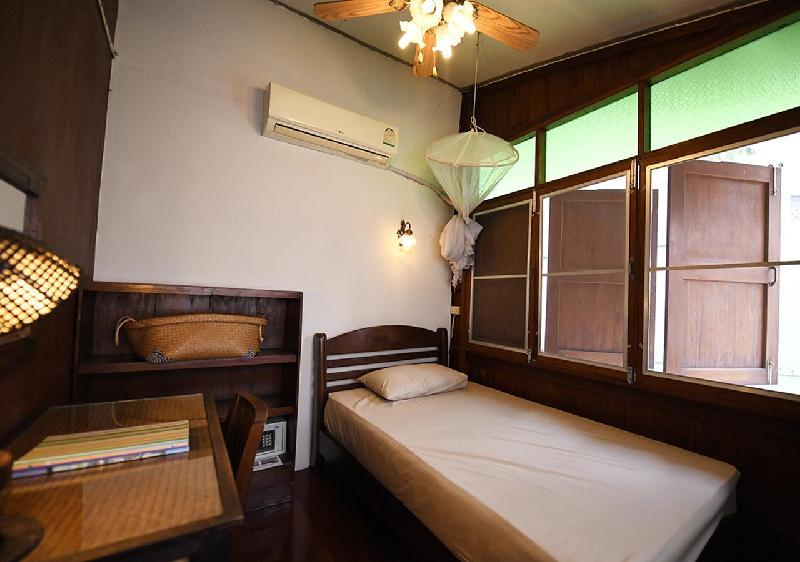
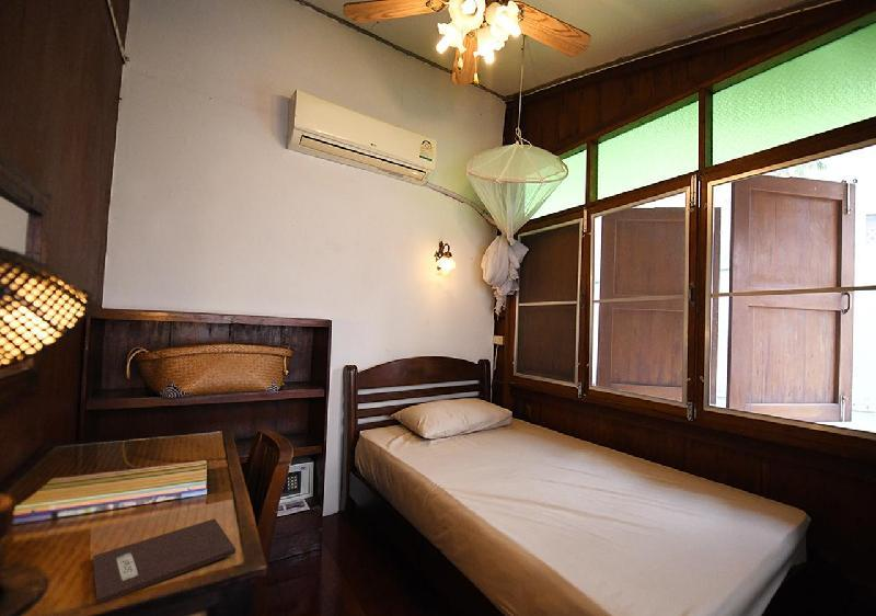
+ notebook (165, 554)
